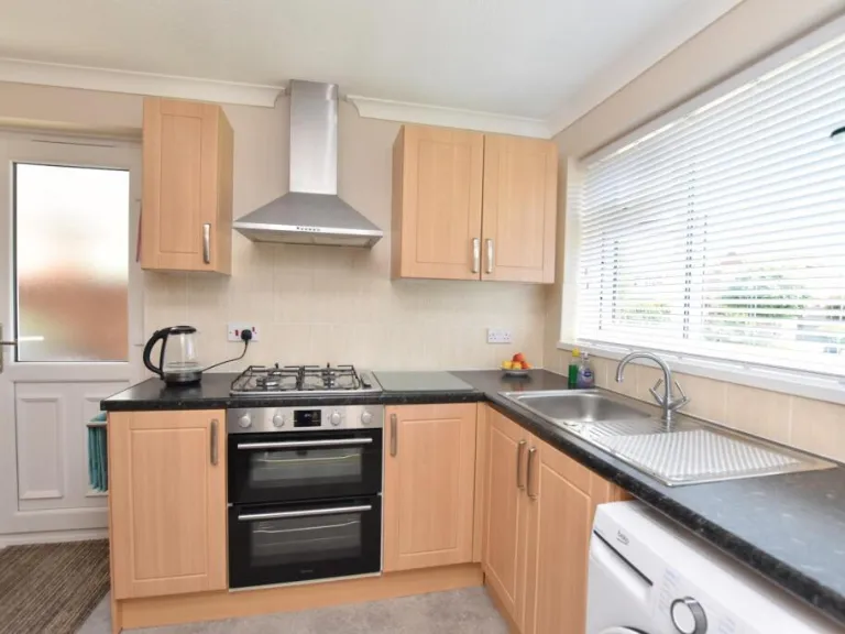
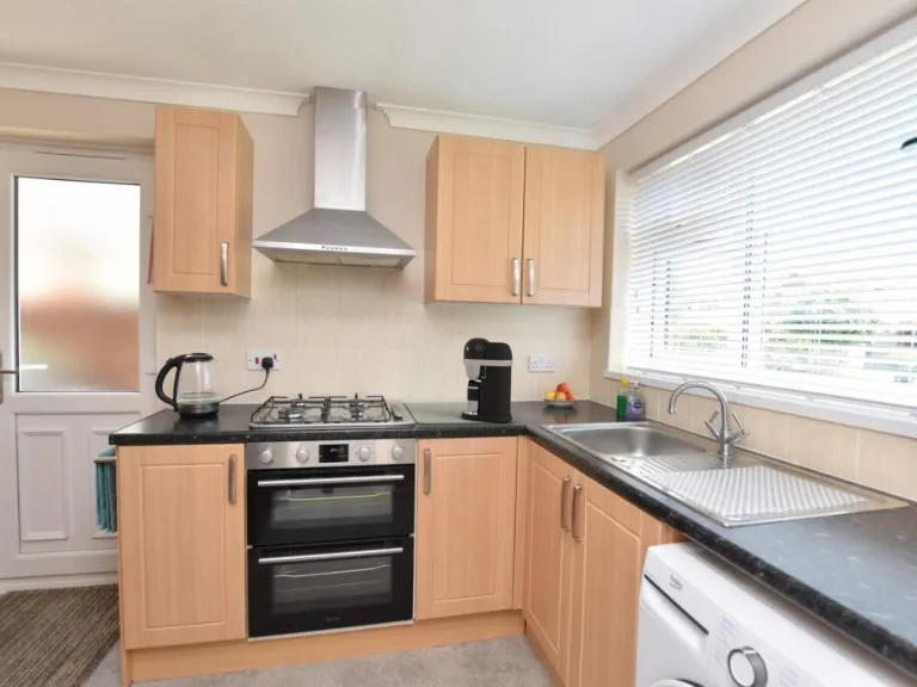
+ coffee maker (487, 378)
